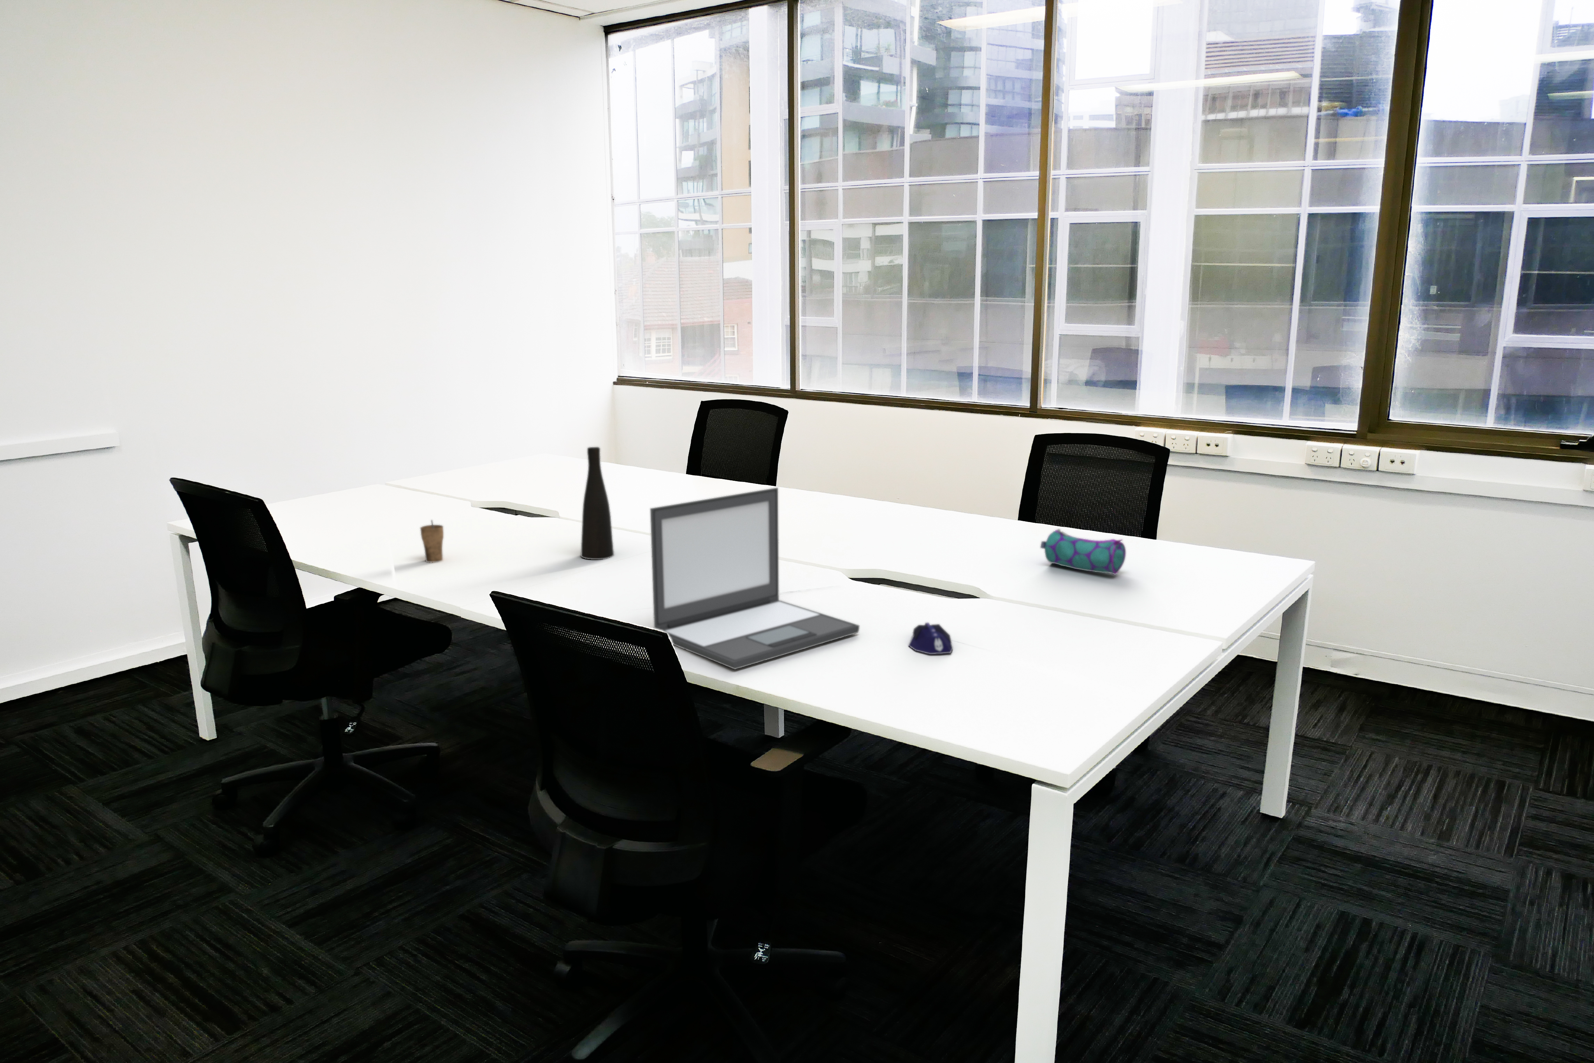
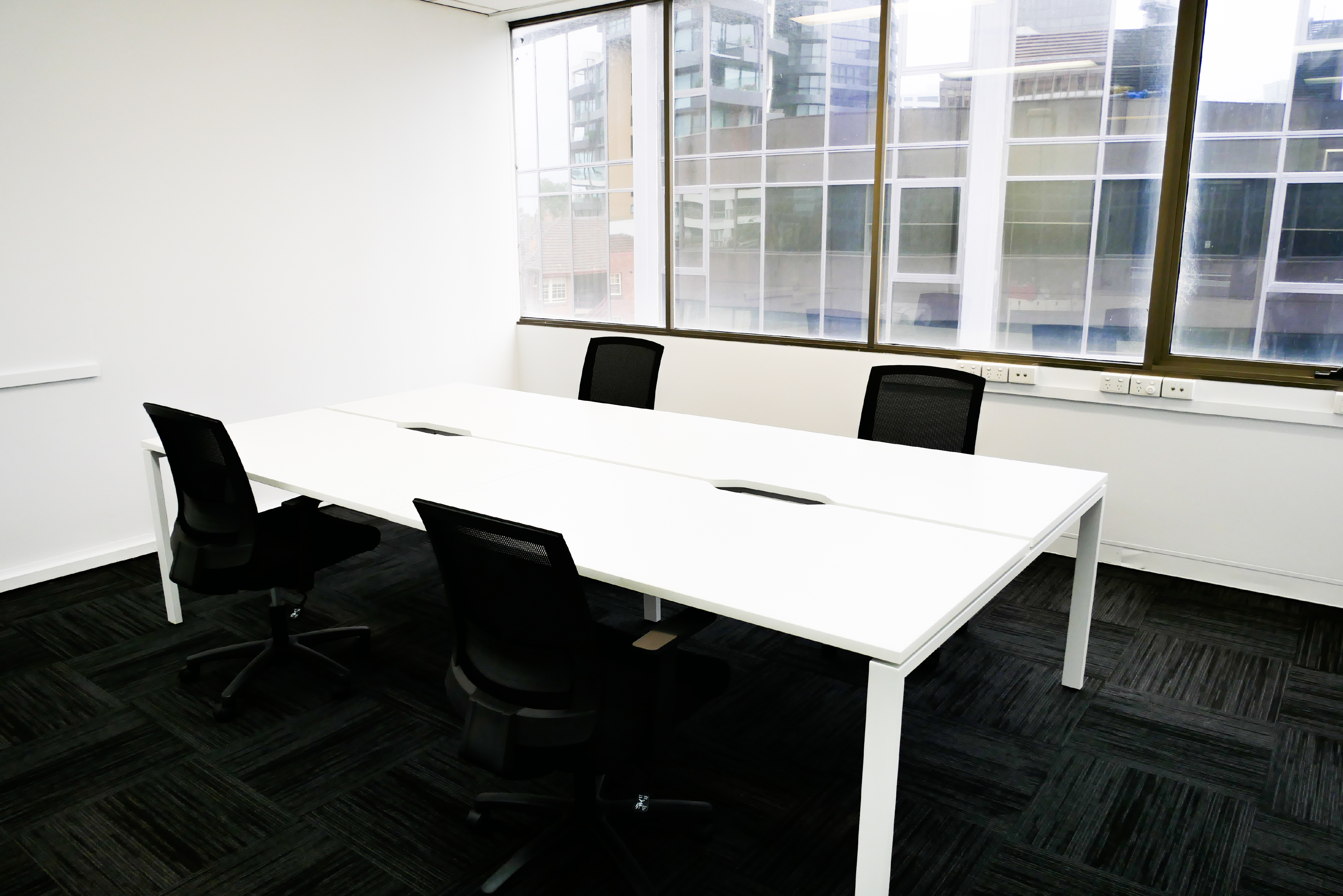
- computer mouse (928, 634)
- pencil case (1084, 552)
- vase (595, 502)
- cup (432, 540)
- laptop (756, 571)
